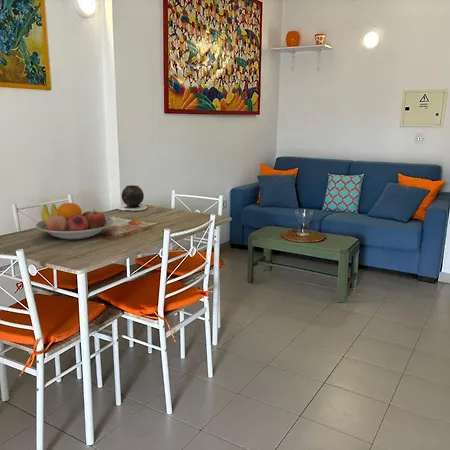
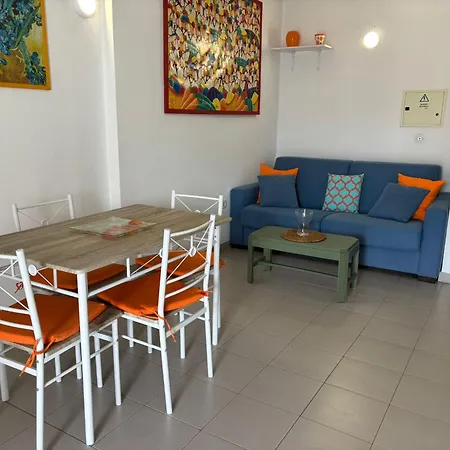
- vase (132, 197)
- fruit bowl (75, 219)
